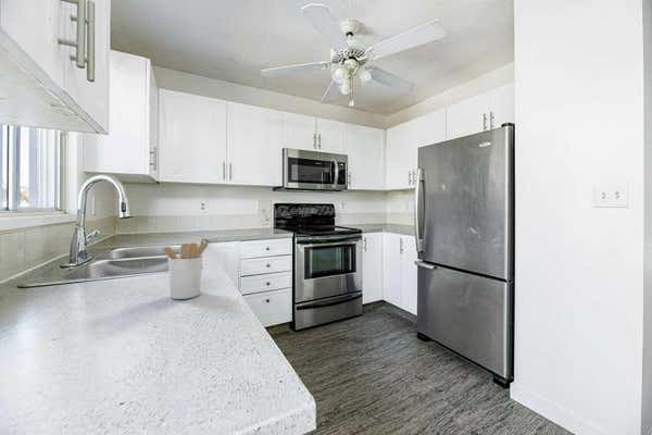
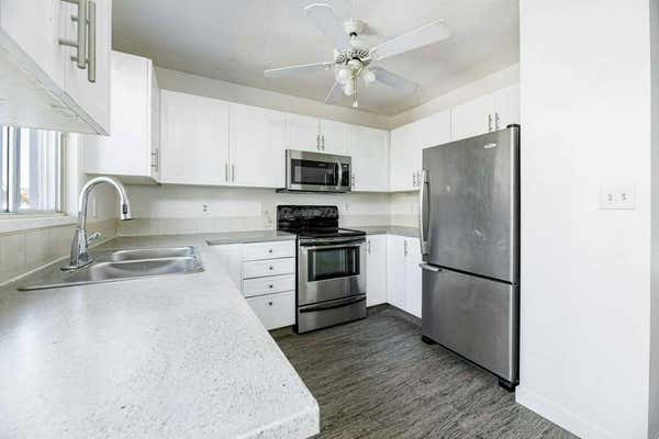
- utensil holder (188, 268)
